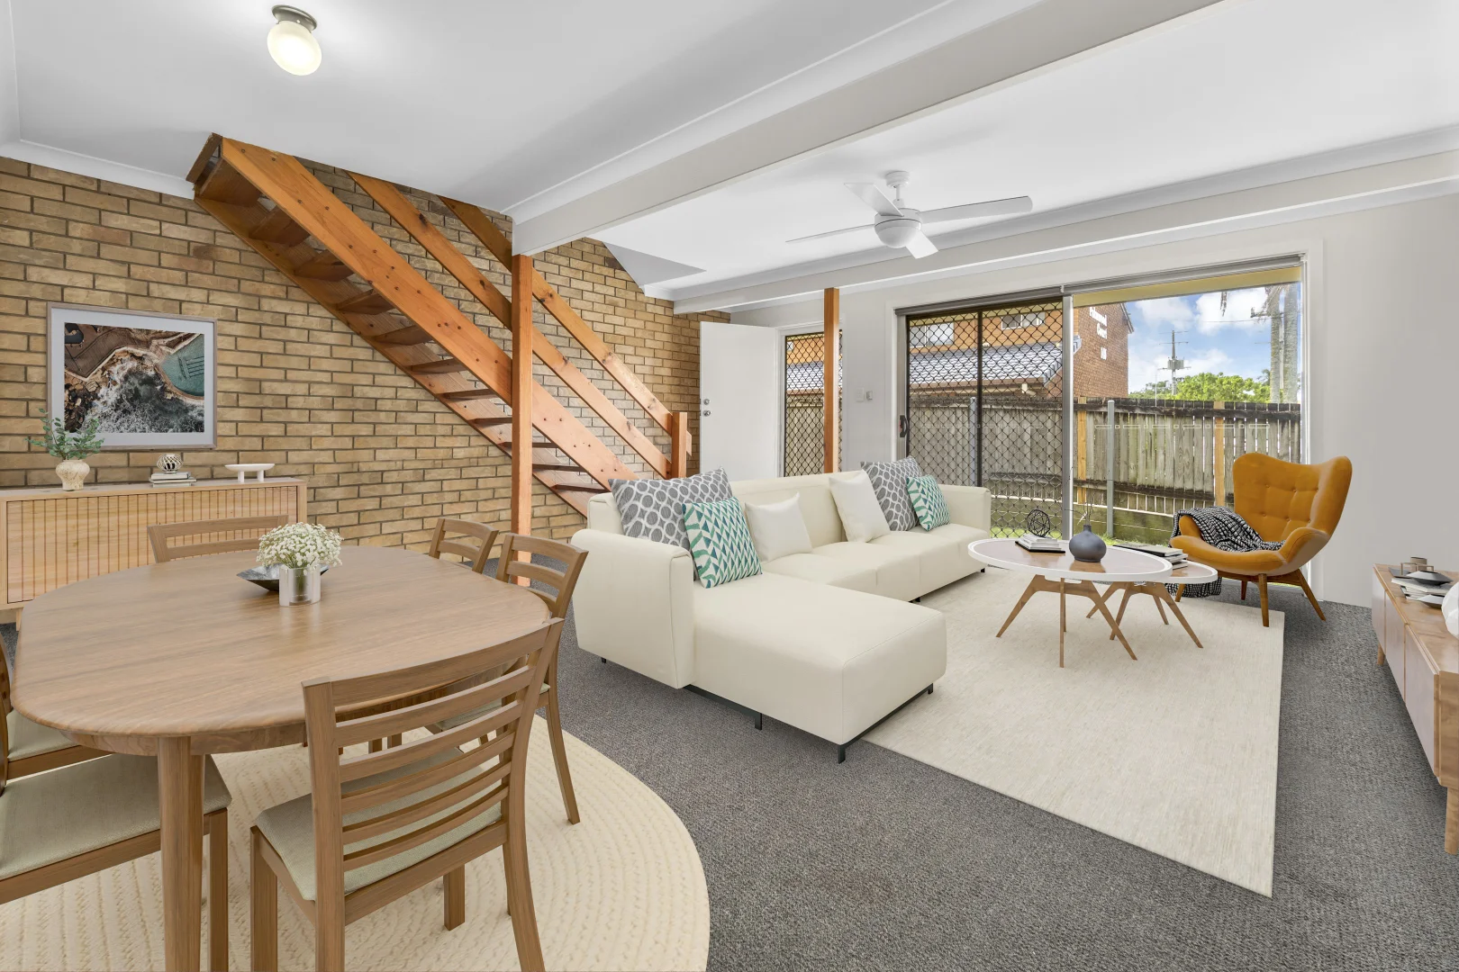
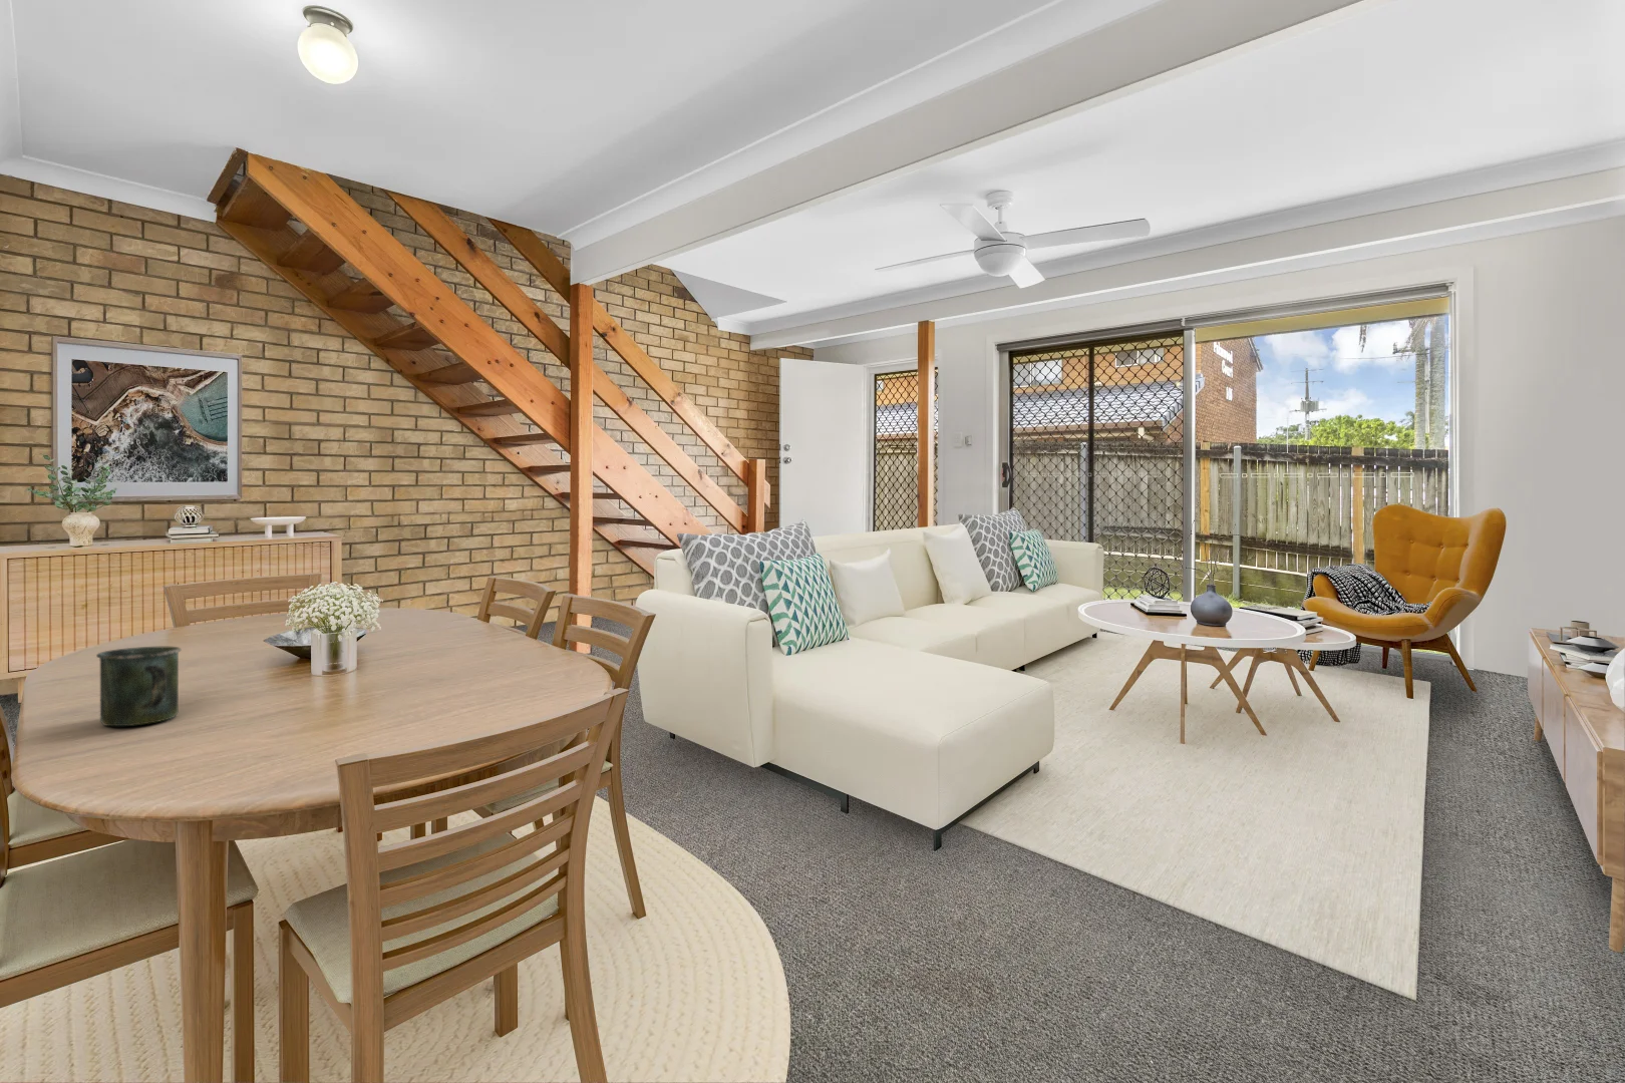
+ mug (144, 685)
